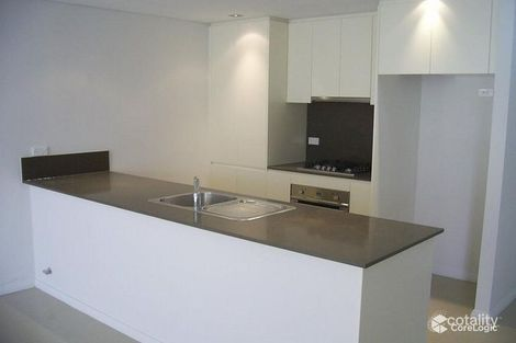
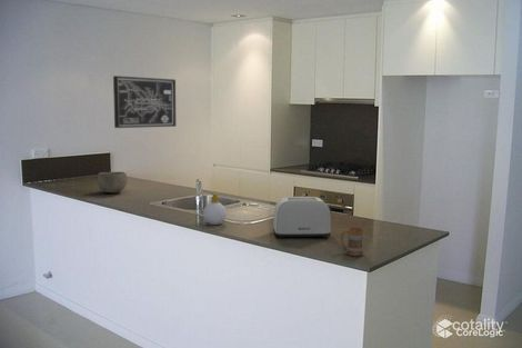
+ bowl (112, 182)
+ toaster (302, 216)
+ soap bottle (214, 208)
+ mug (351, 240)
+ wall art (145, 102)
